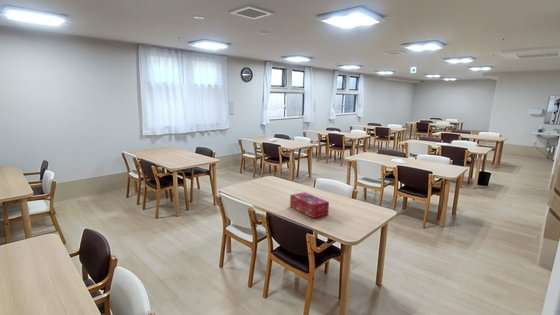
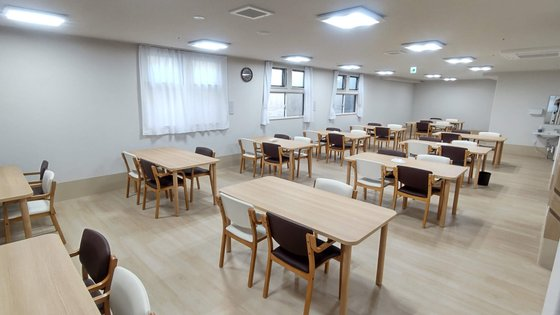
- tissue box (308, 204)
